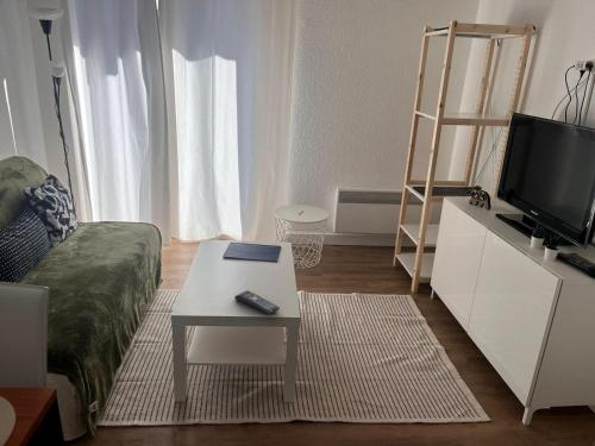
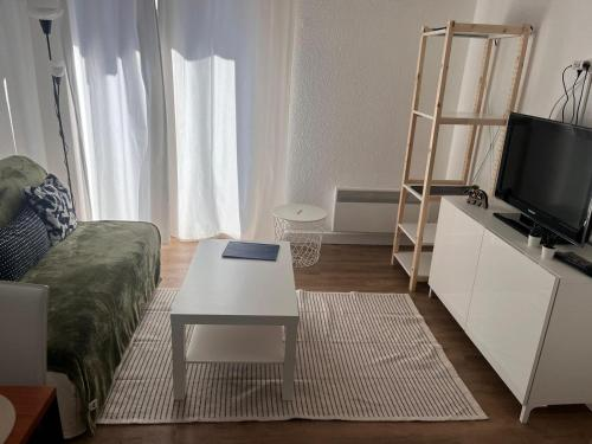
- remote control (256, 302)
